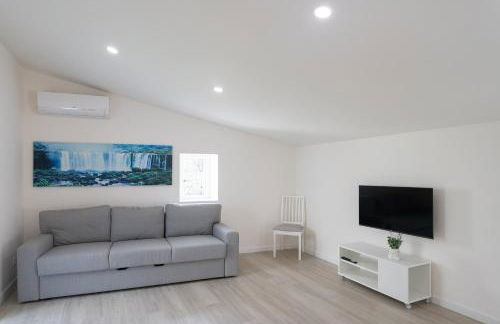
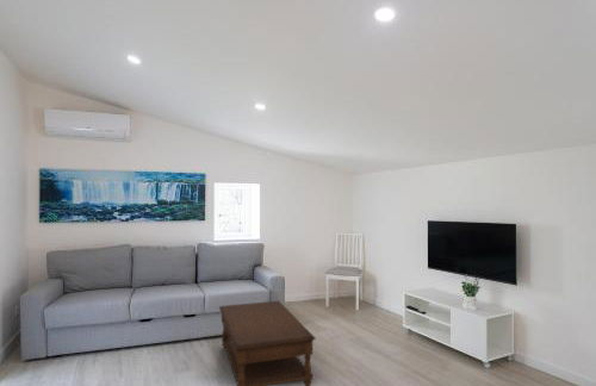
+ coffee table (261, 341)
